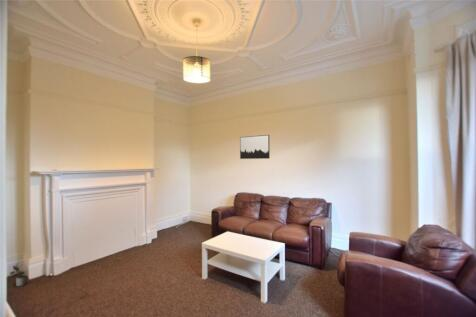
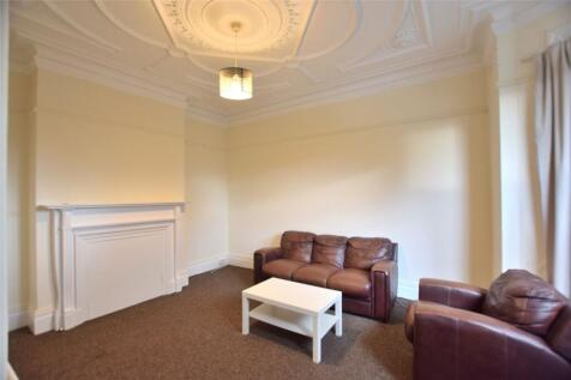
- potted plant (19, 273)
- wall art (254, 147)
